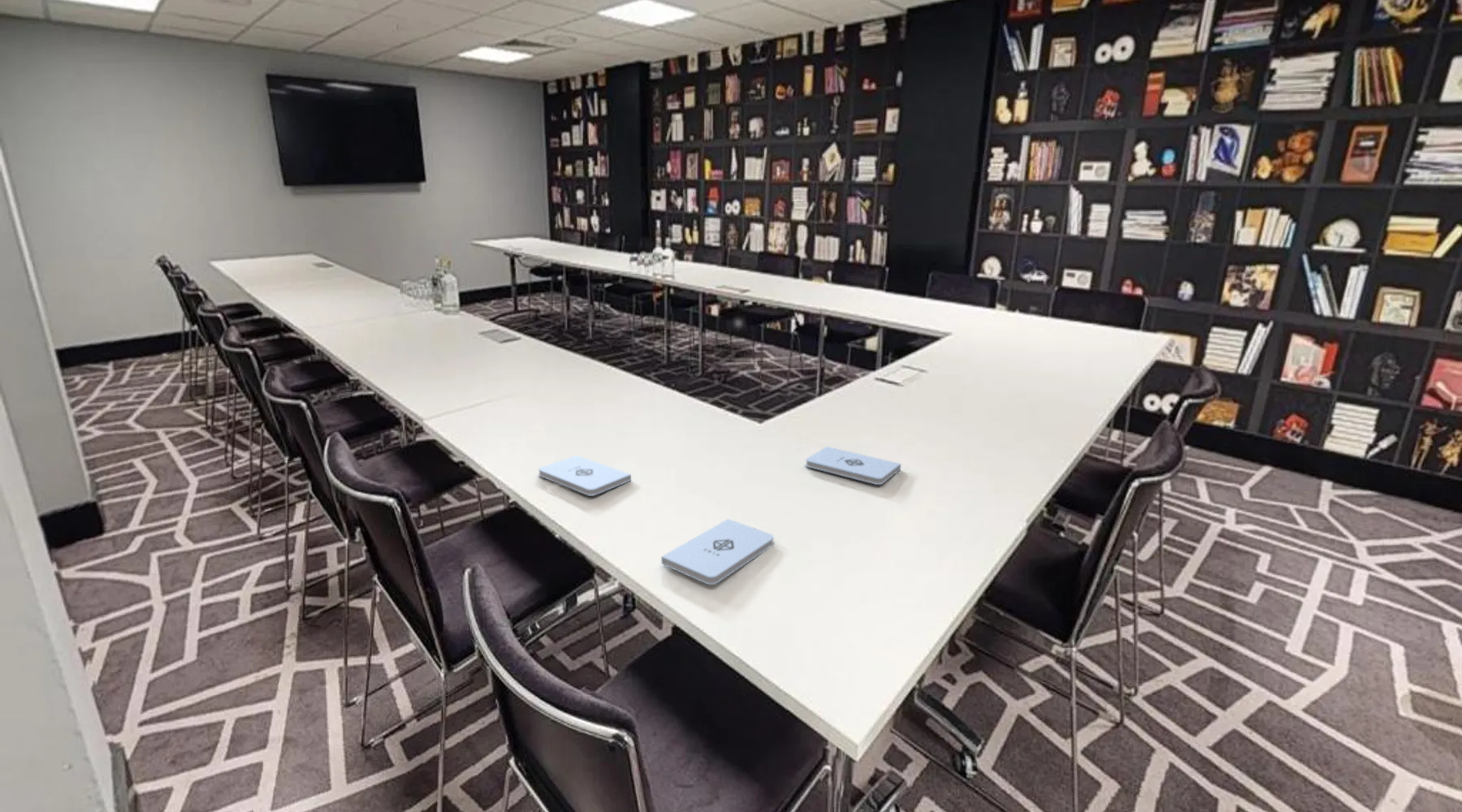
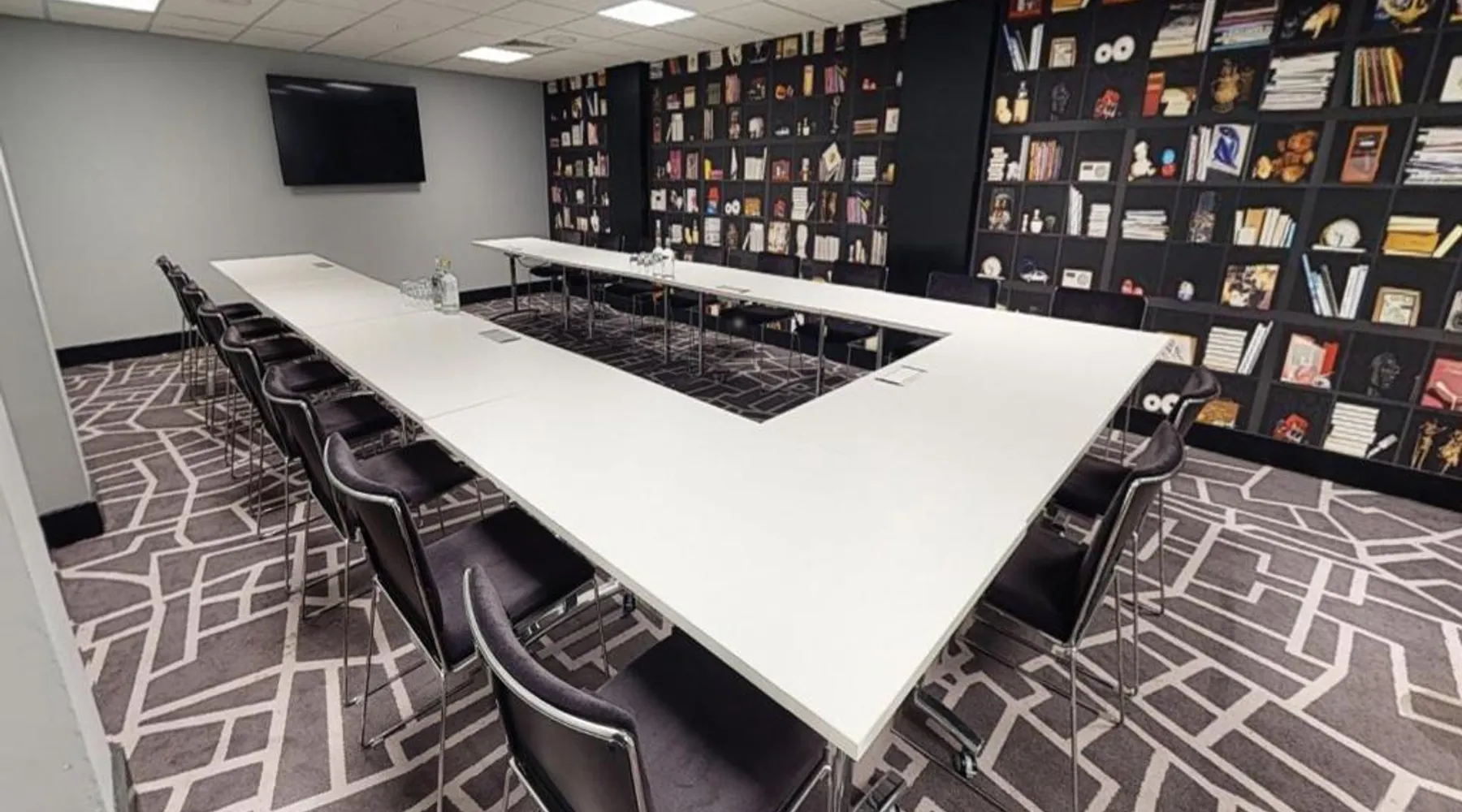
- notepad (583, 474)
- notepad (720, 549)
- notepad (851, 464)
